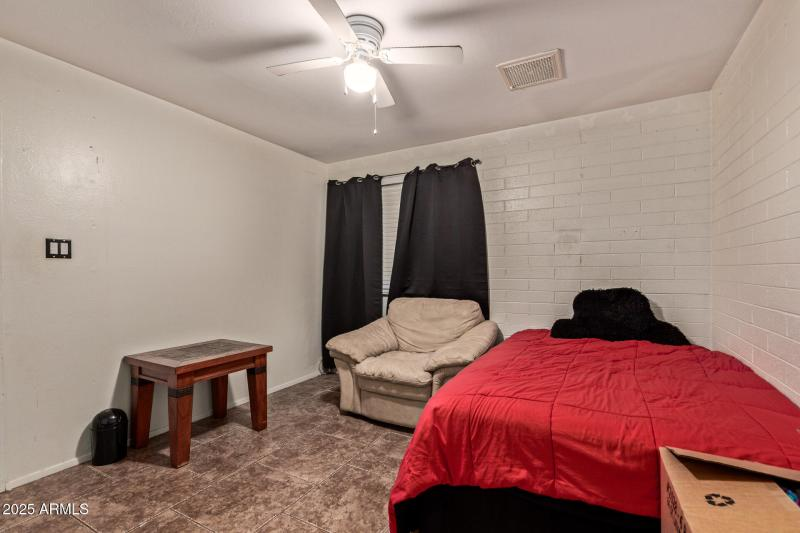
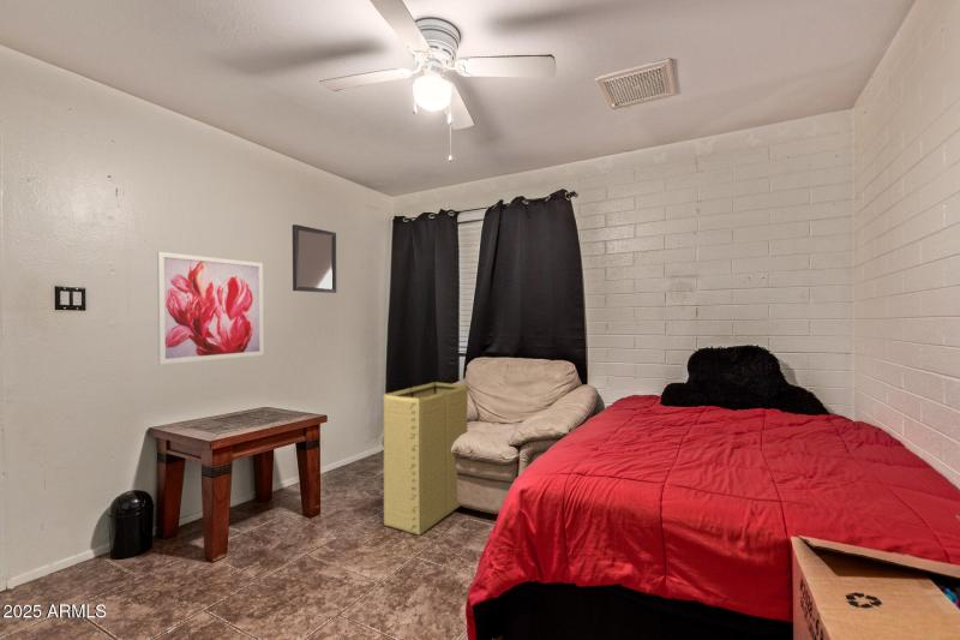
+ laundry hamper (427, 451)
+ wall art (215, 309)
+ home mirror (314, 259)
